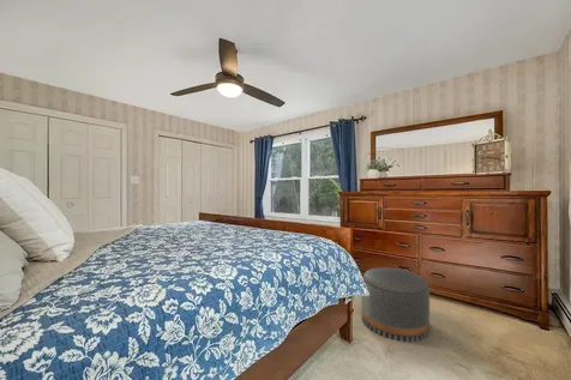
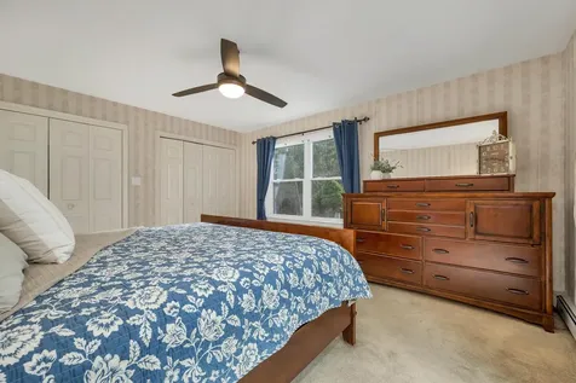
- pouf (393, 296)
